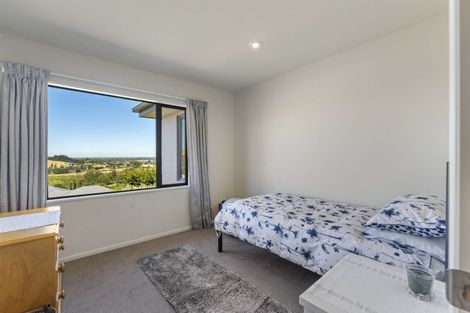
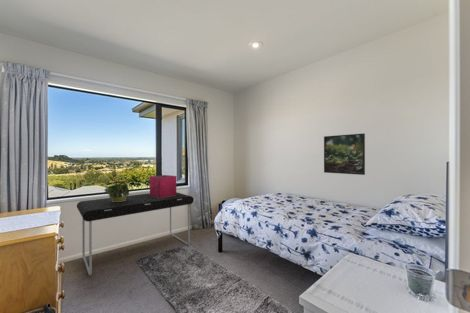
+ desk (135, 213)
+ potted plant (116, 189)
+ storage bin (163, 185)
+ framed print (343, 154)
